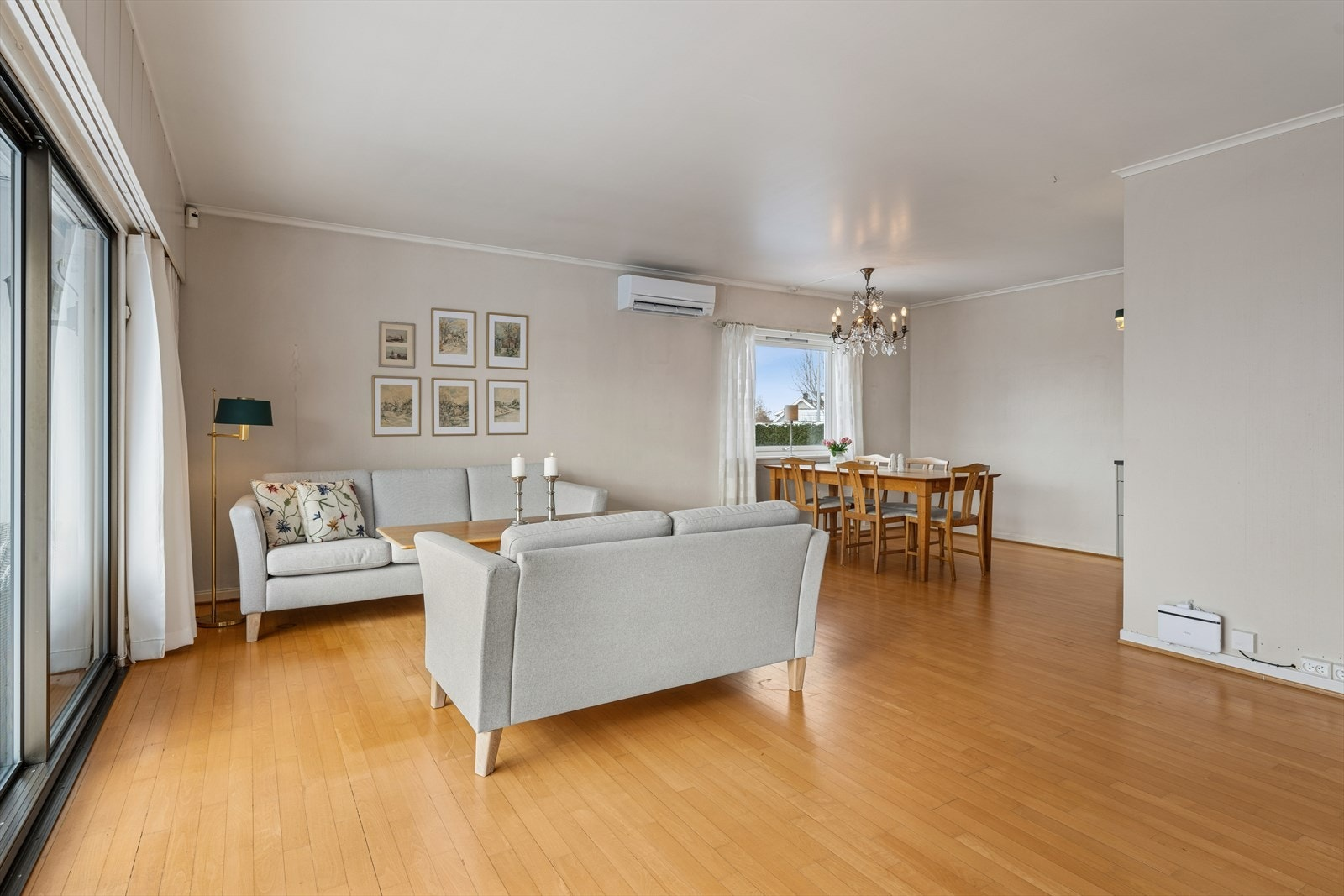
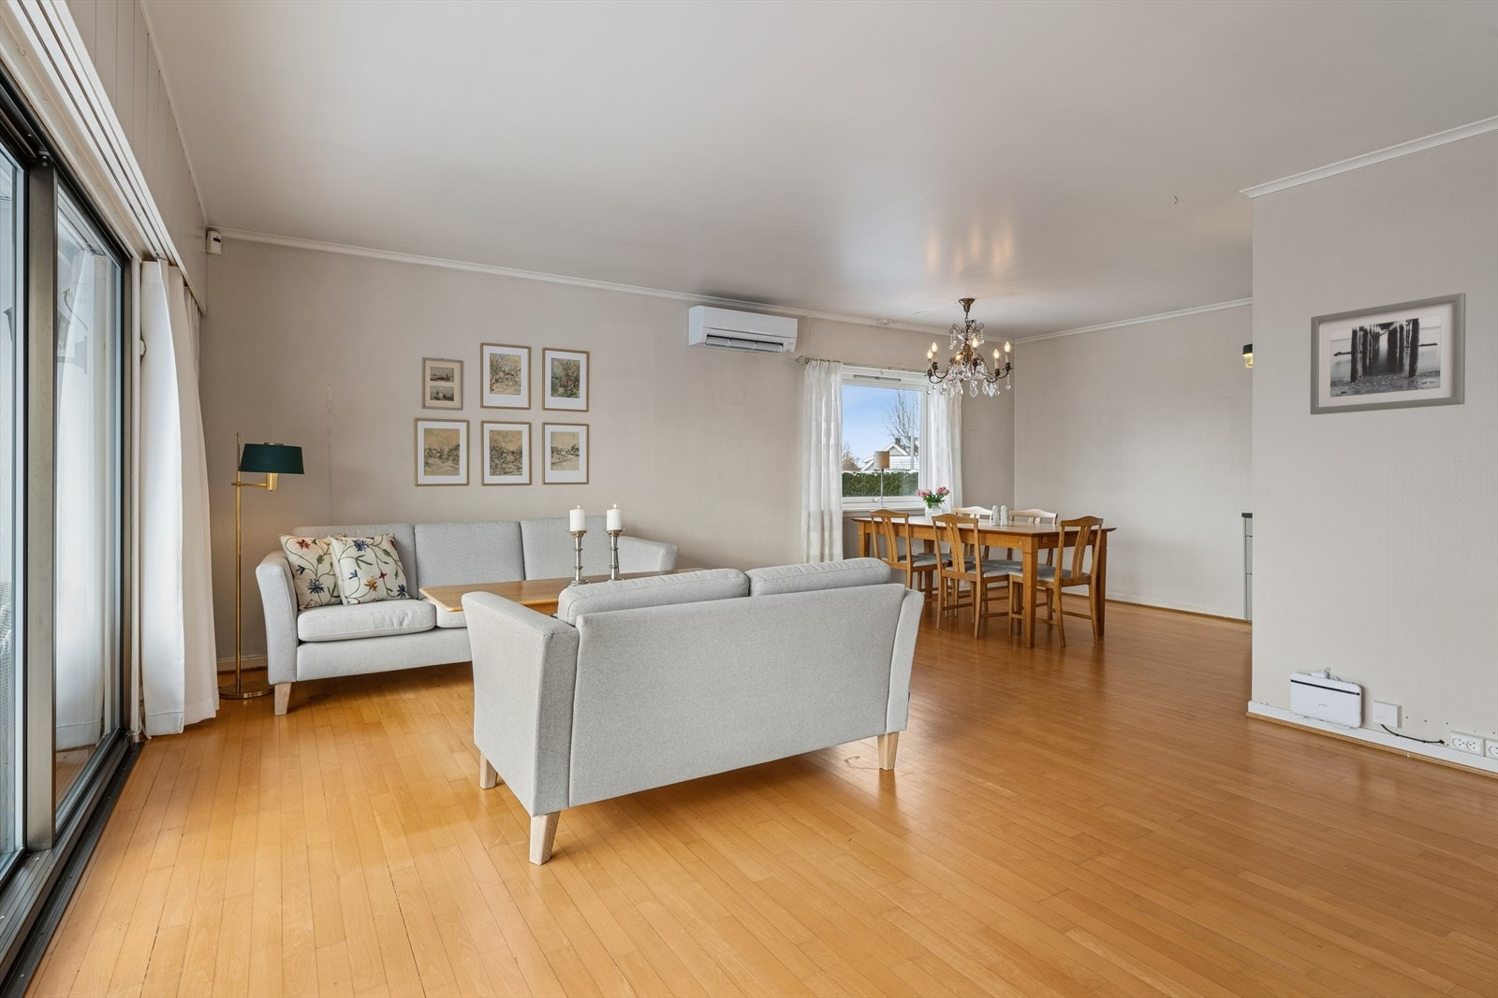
+ wall art (1382, 358)
